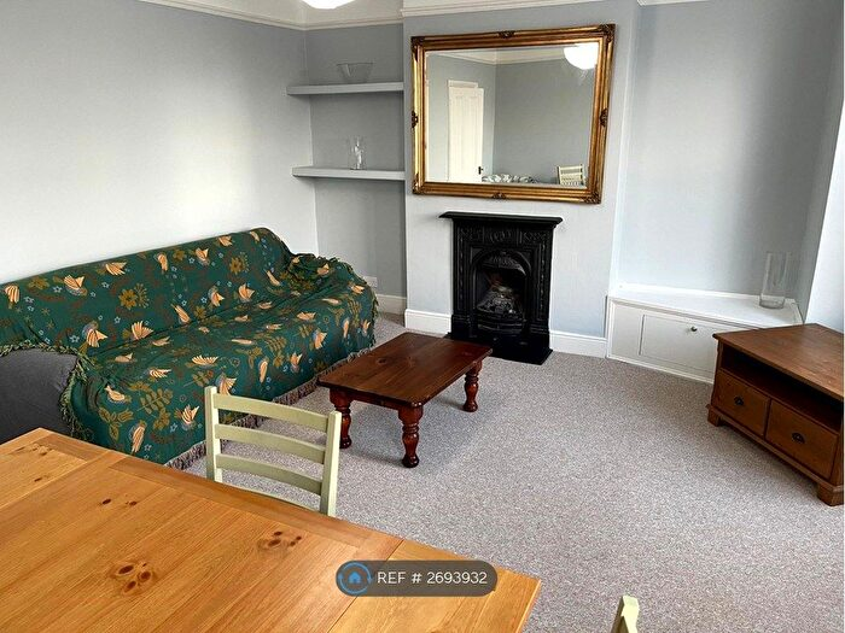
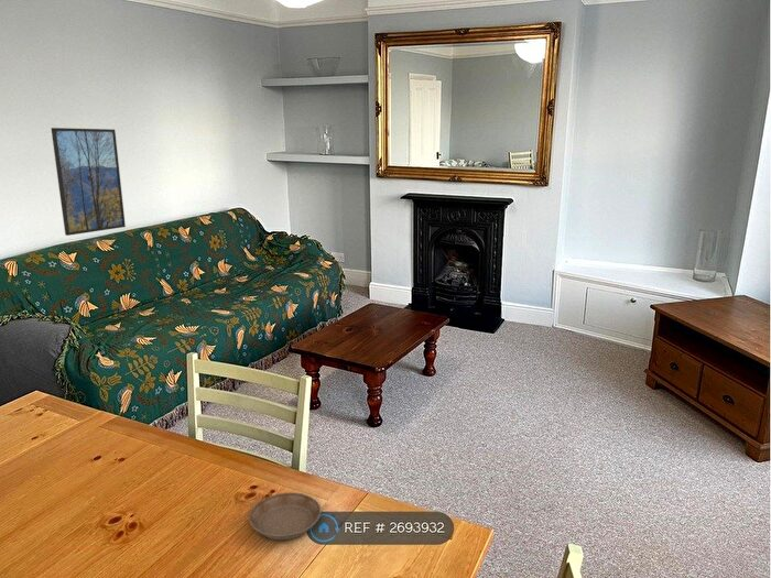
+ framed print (90, 181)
+ saucer (285, 517)
